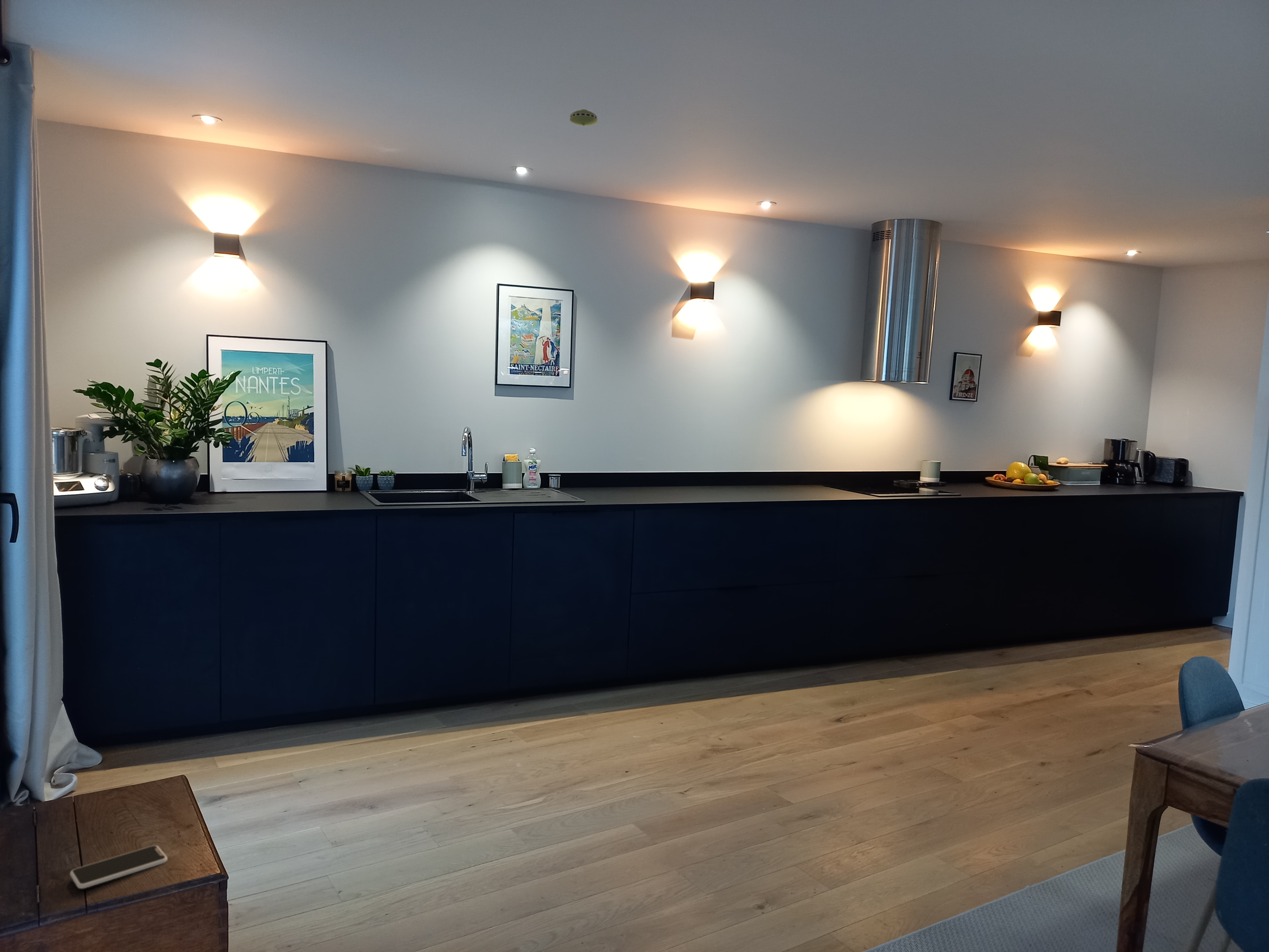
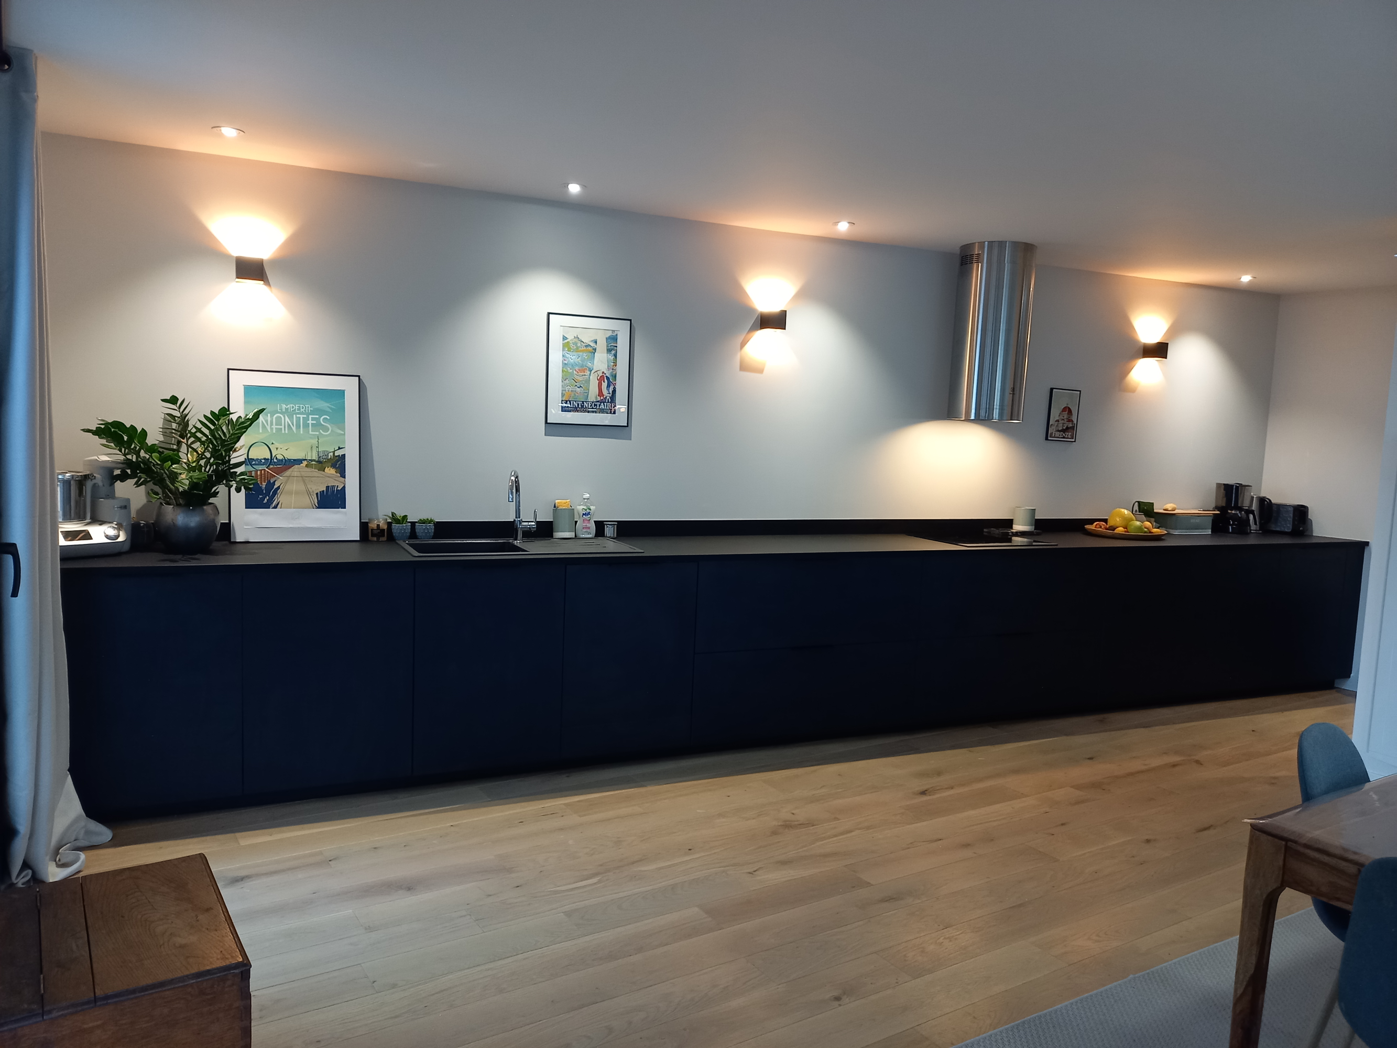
- smartphone (119, 866)
- smoke detector (584, 118)
